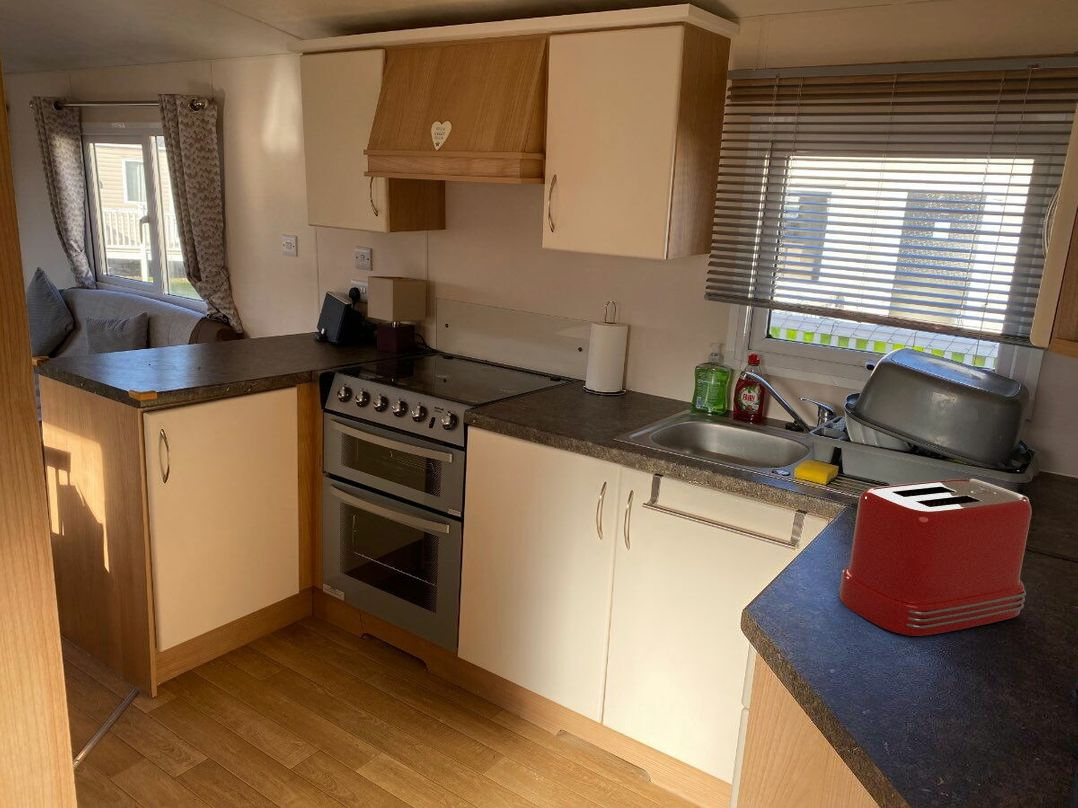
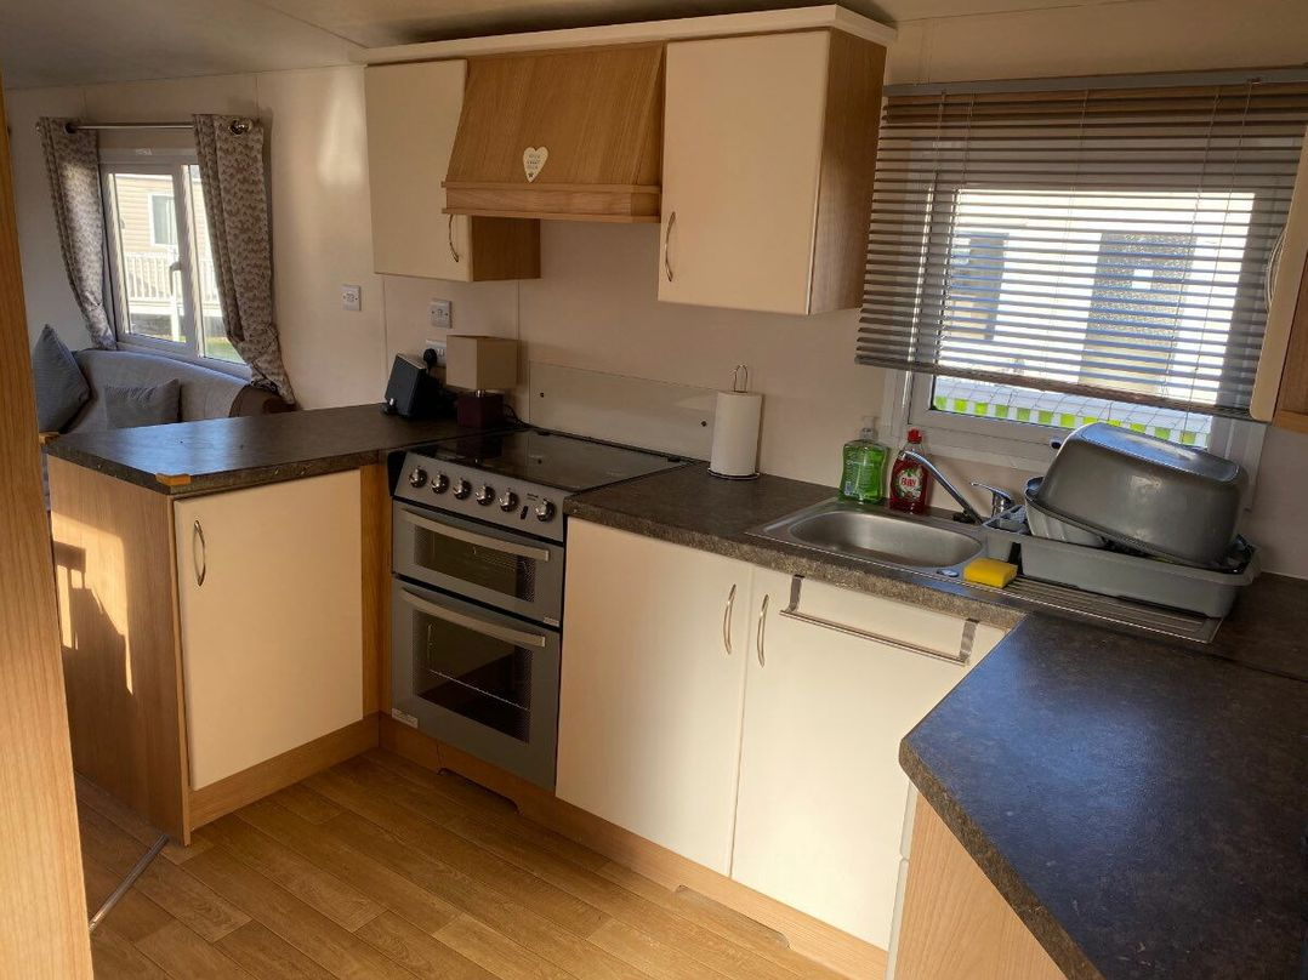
- toaster (937, 549)
